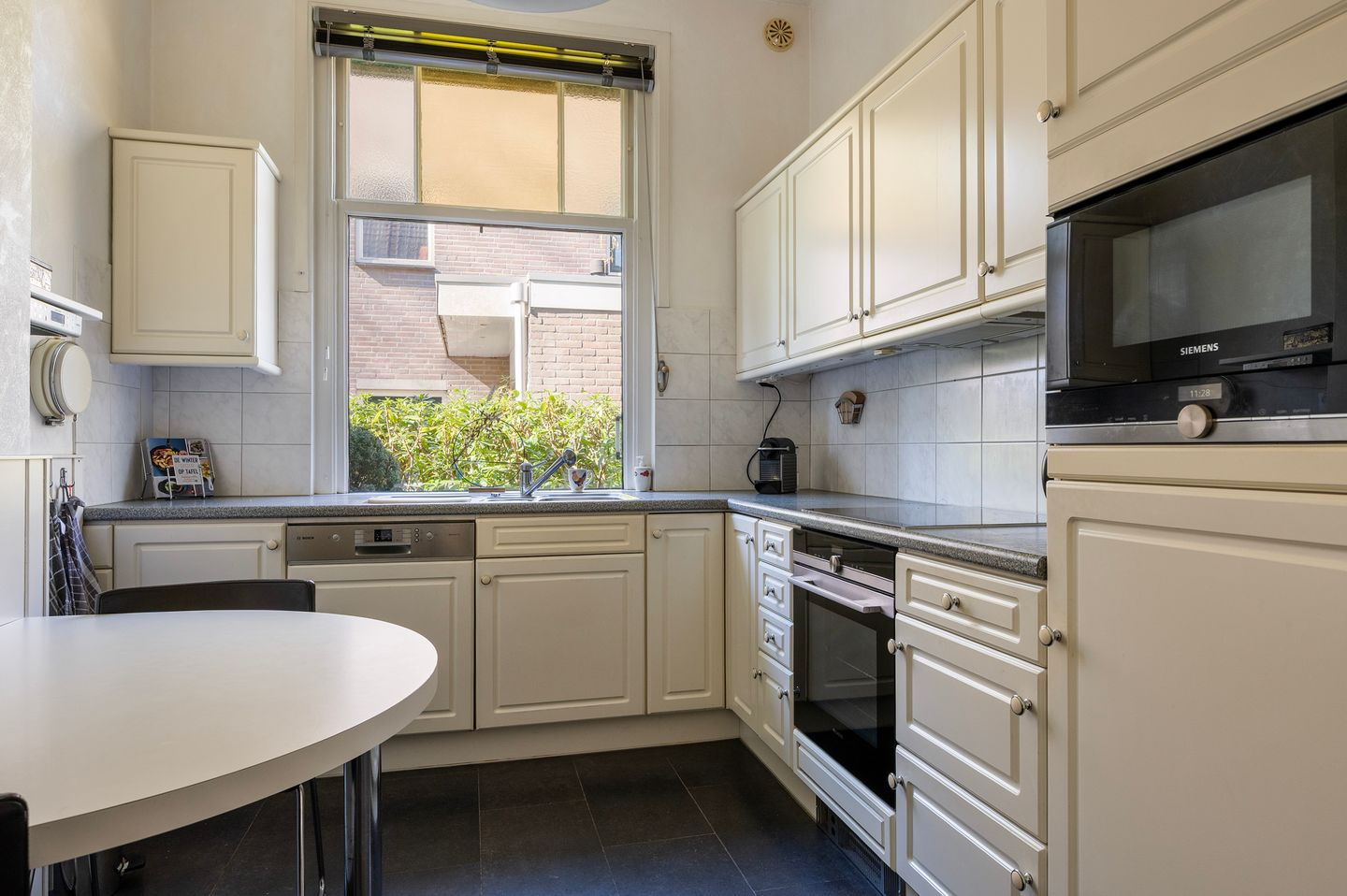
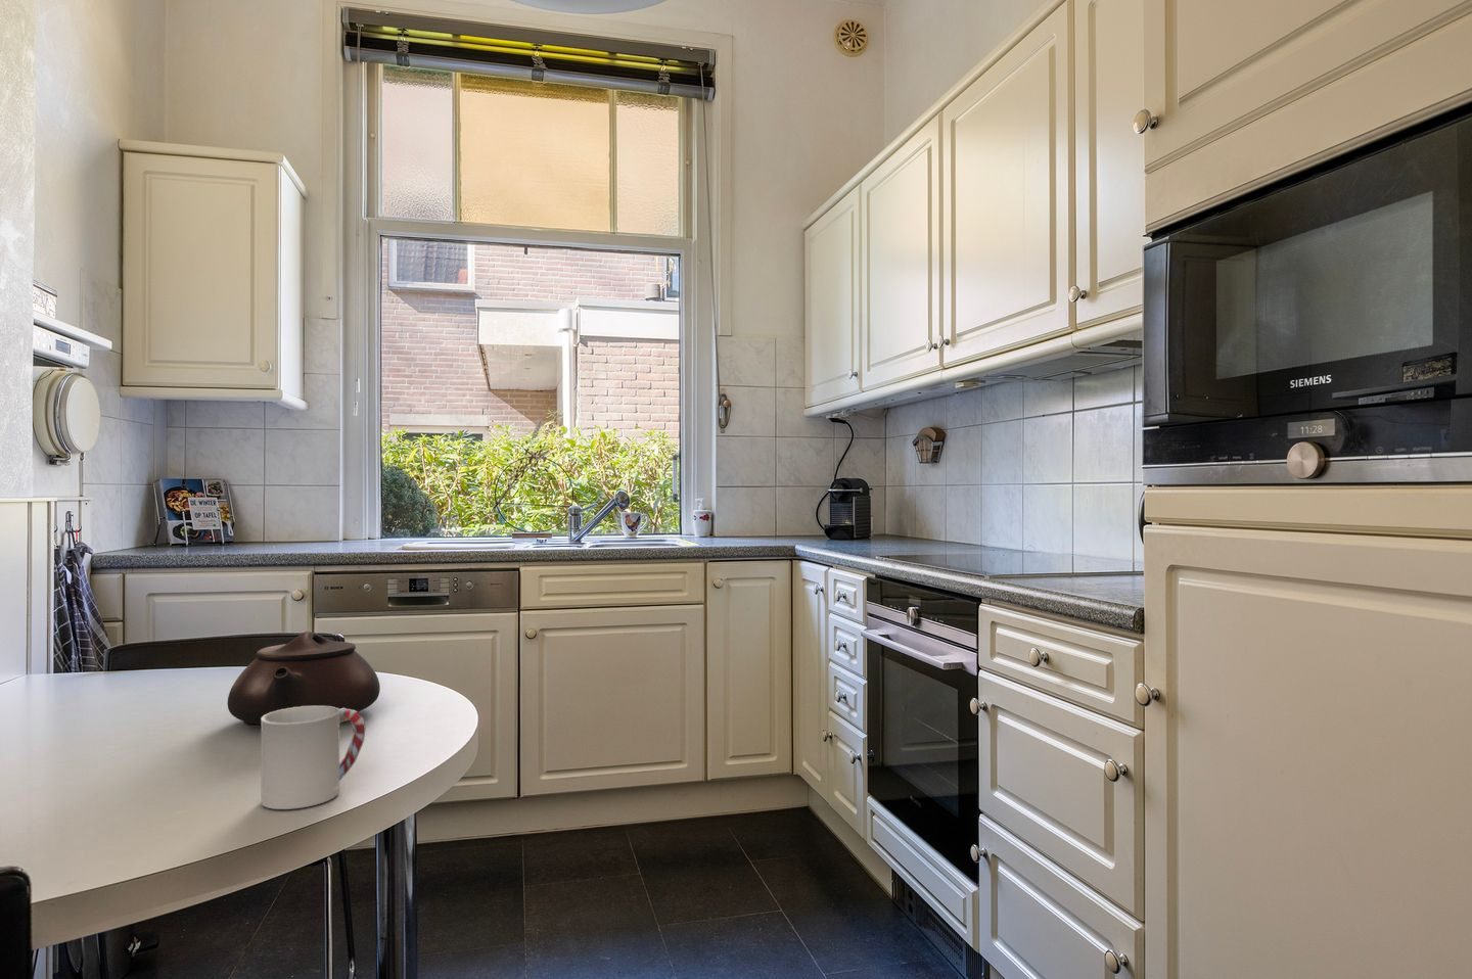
+ teapot (309, 673)
+ cup (316, 751)
